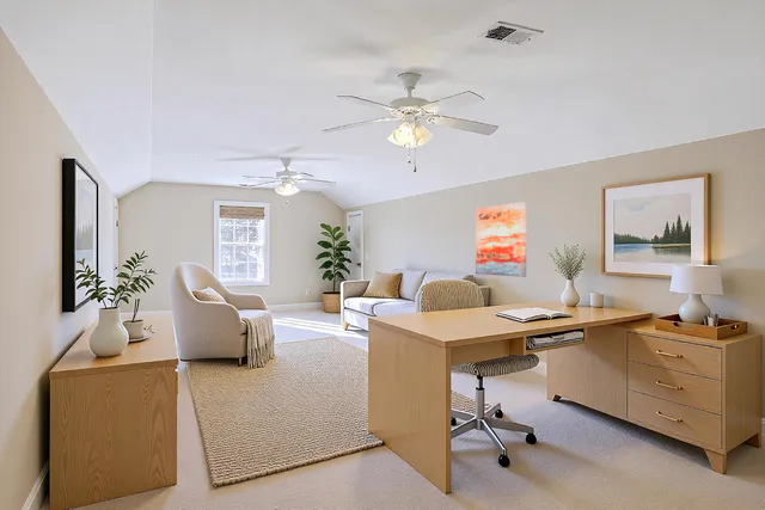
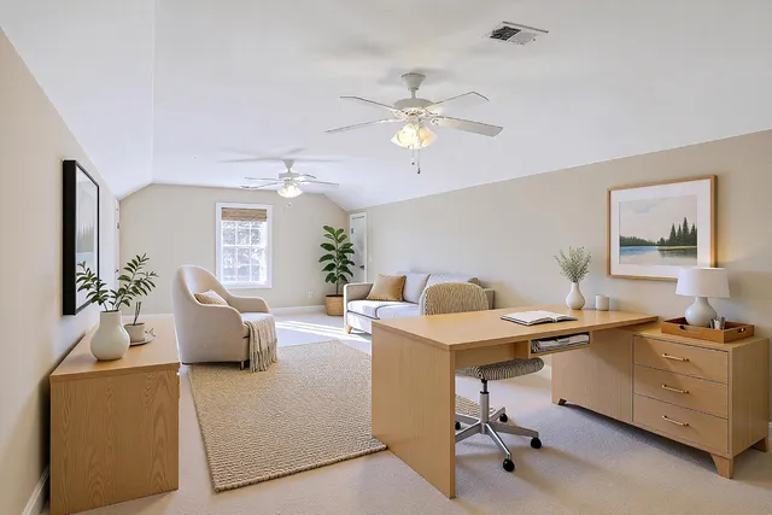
- wall art (498, 240)
